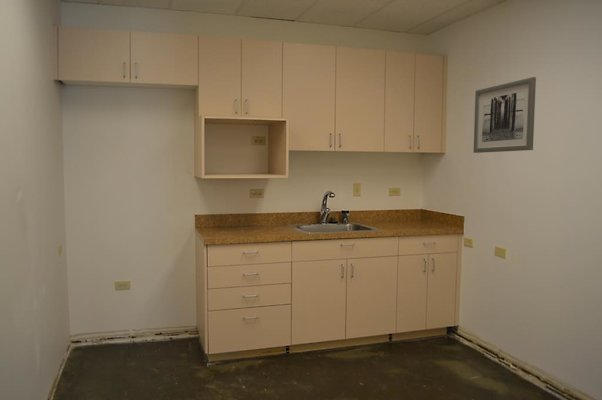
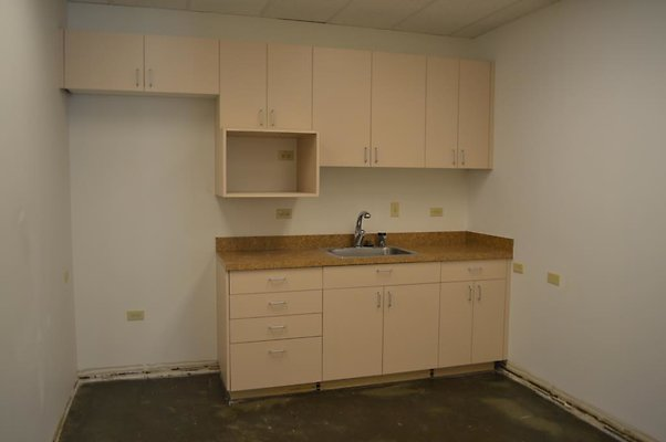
- wall art (502, 118)
